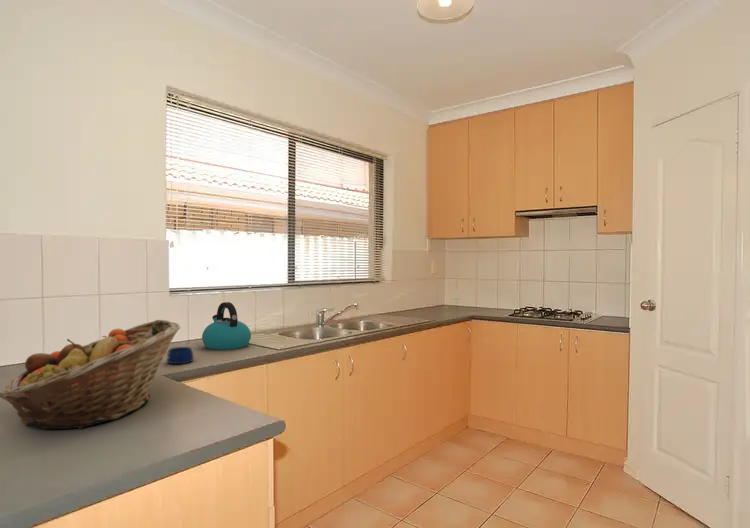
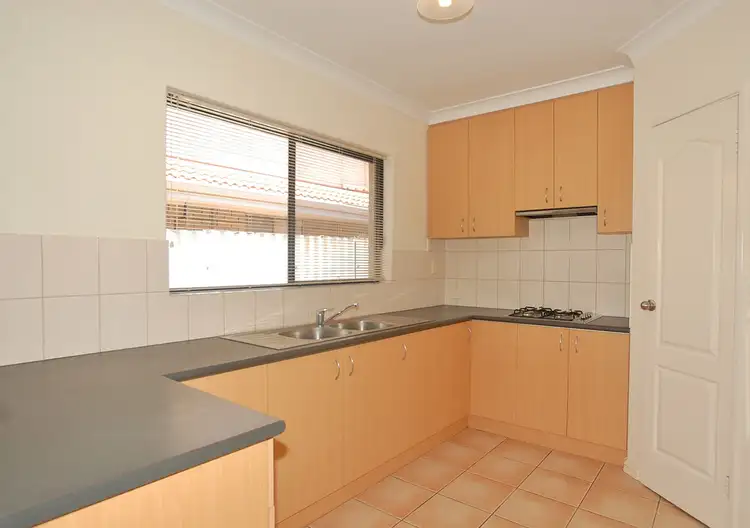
- mug (179, 356)
- kettle (225, 324)
- fruit basket (98, 366)
